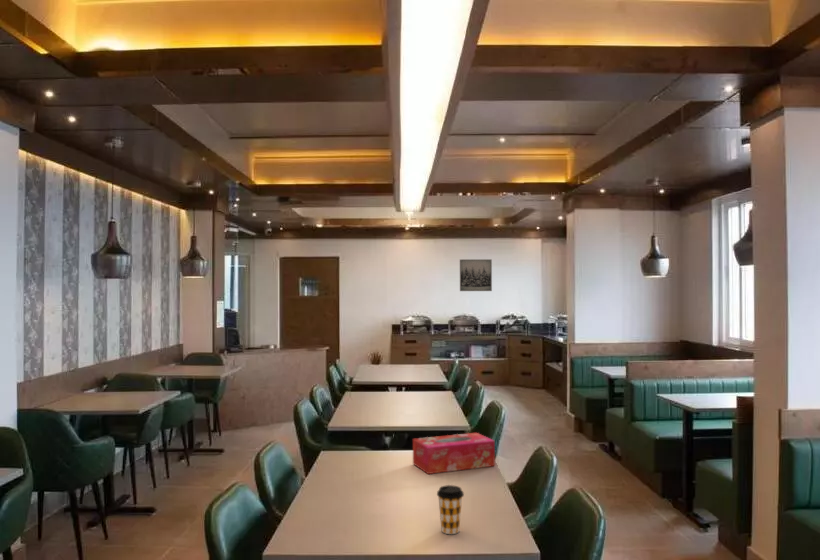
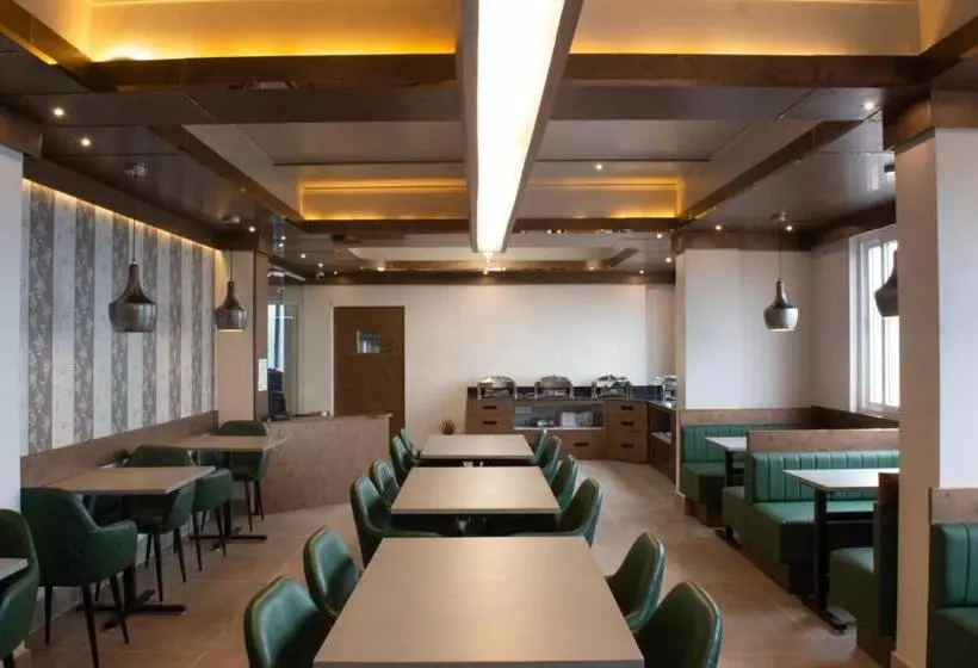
- tissue box (453, 452)
- wall art (475, 275)
- coffee cup (450, 509)
